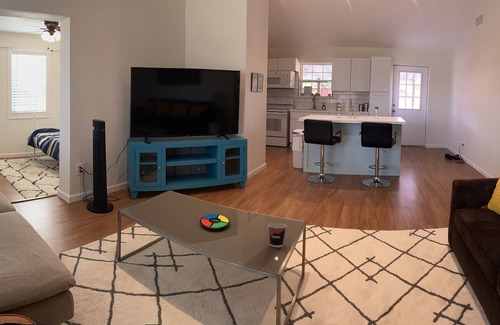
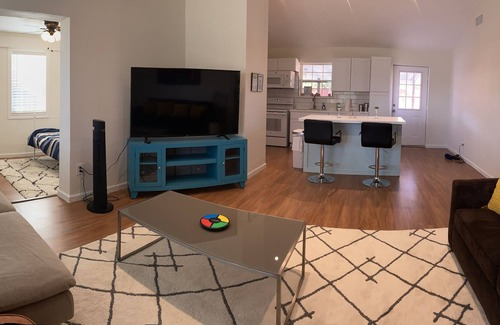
- cup (276, 235)
